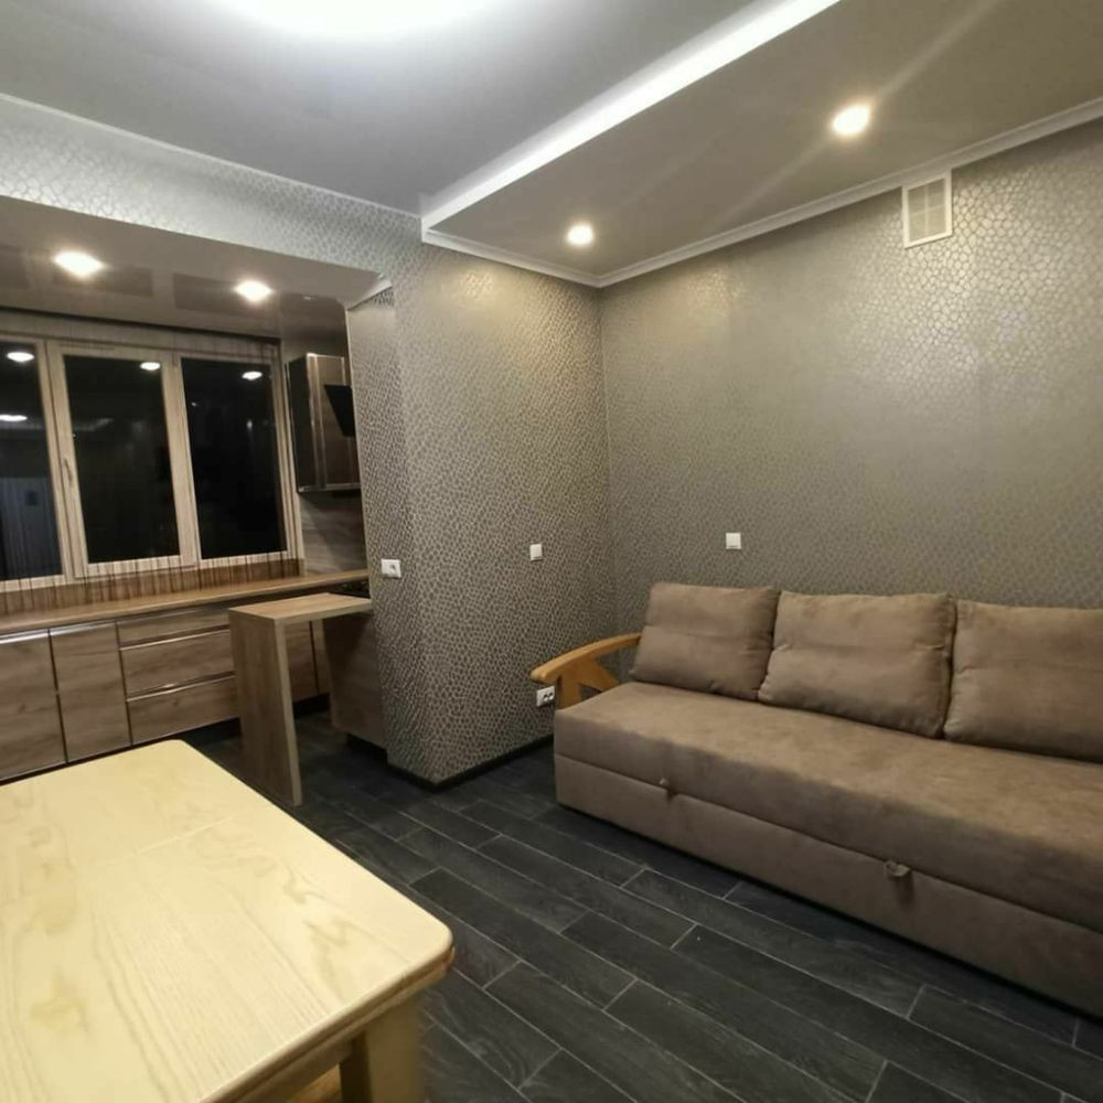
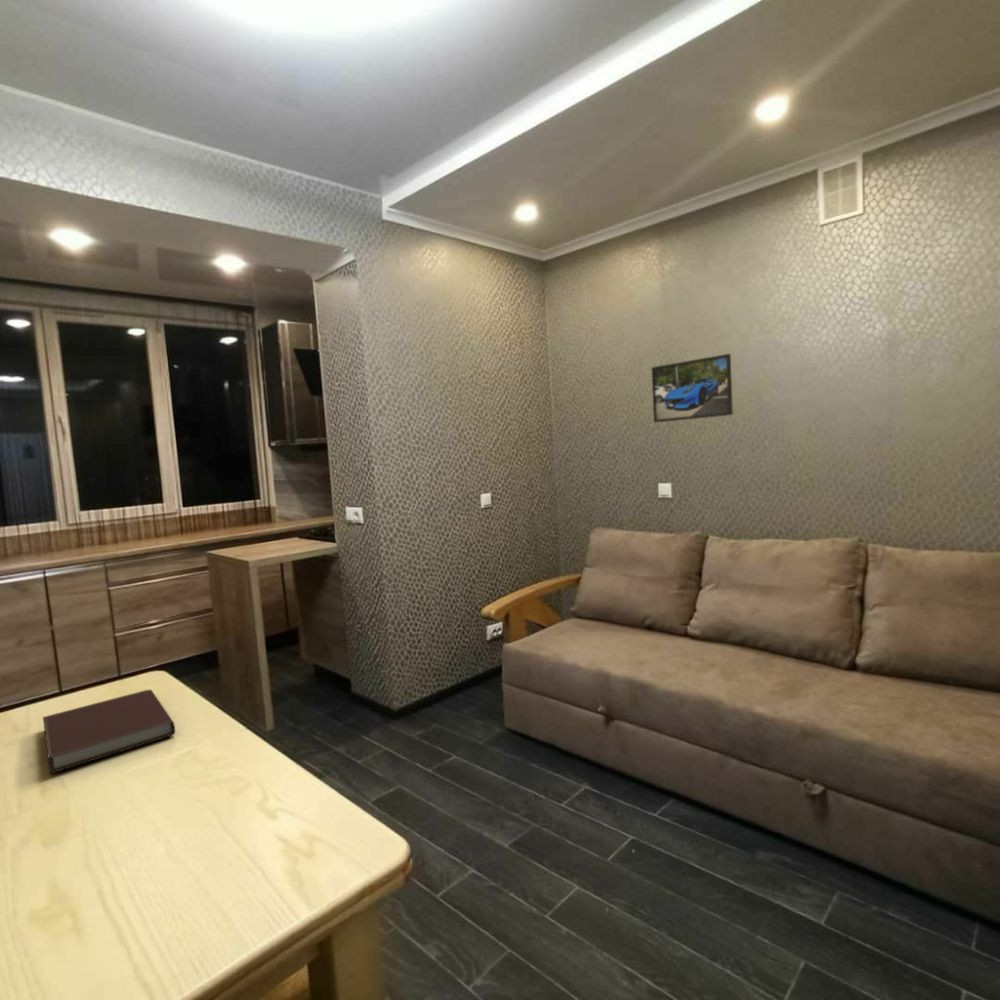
+ notebook (107, 725)
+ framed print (690, 390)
